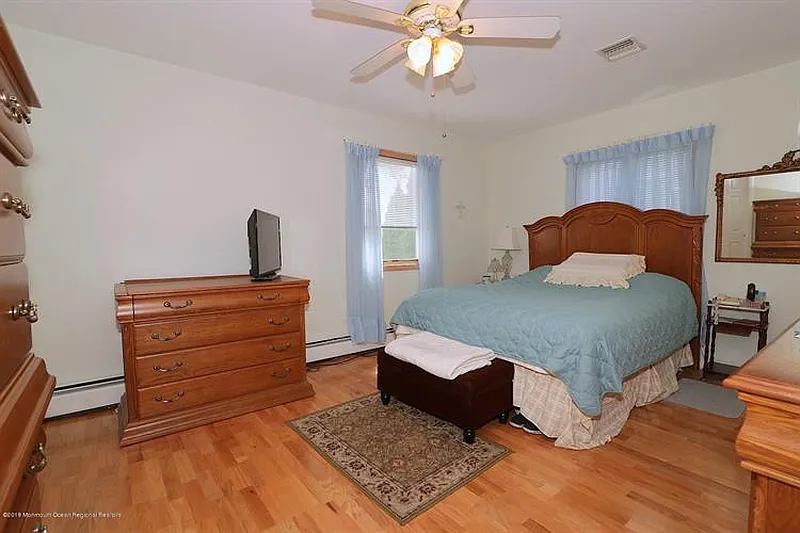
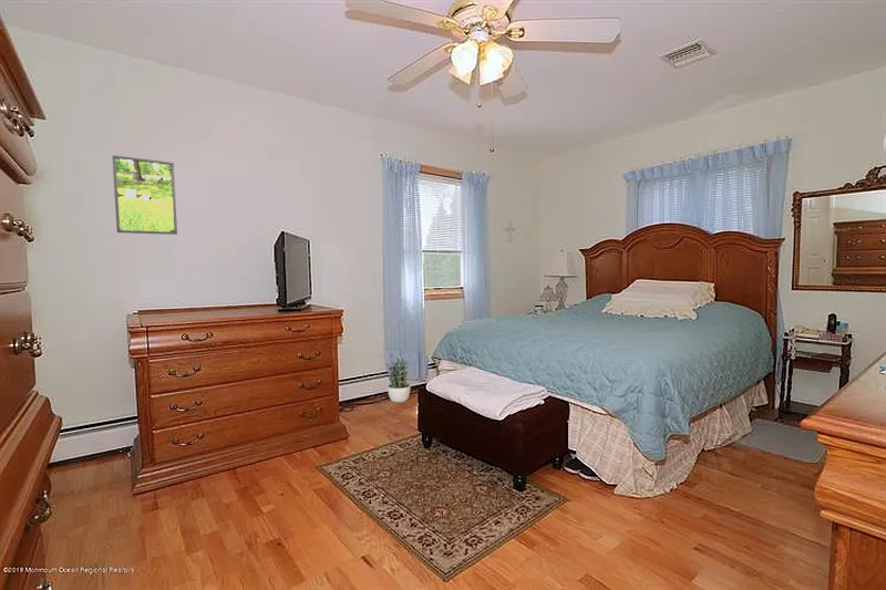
+ potted plant (396, 377)
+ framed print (145, 196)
